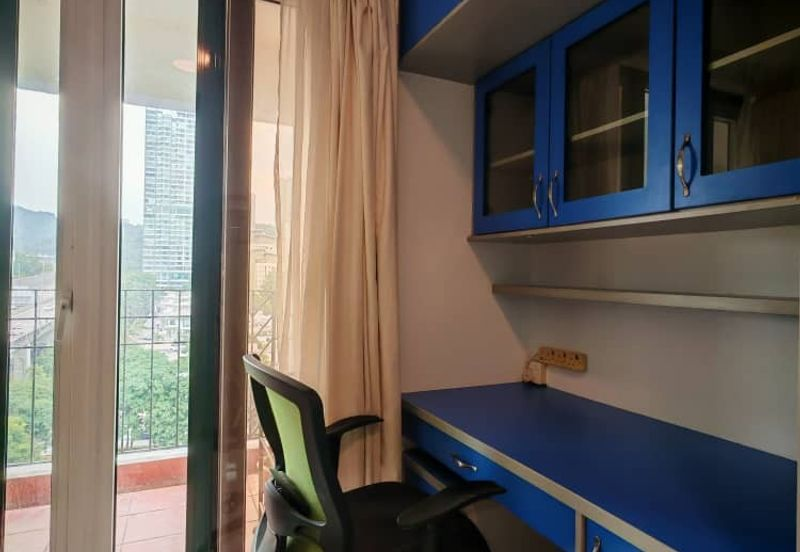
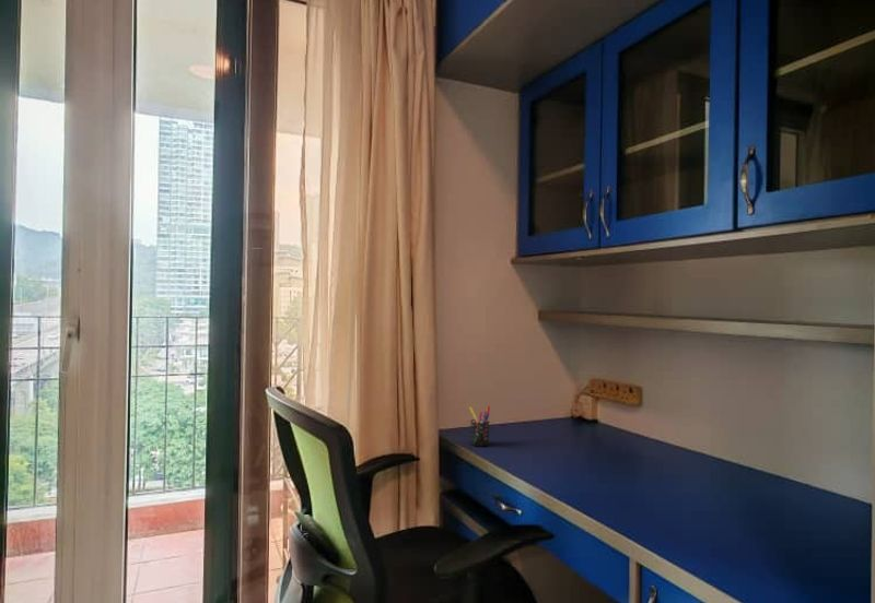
+ pen holder (481, 424)
